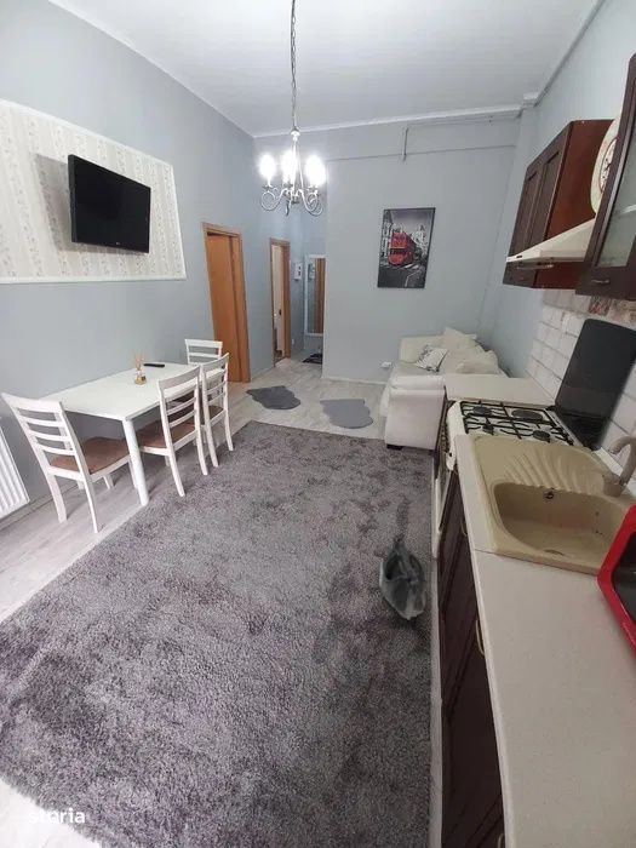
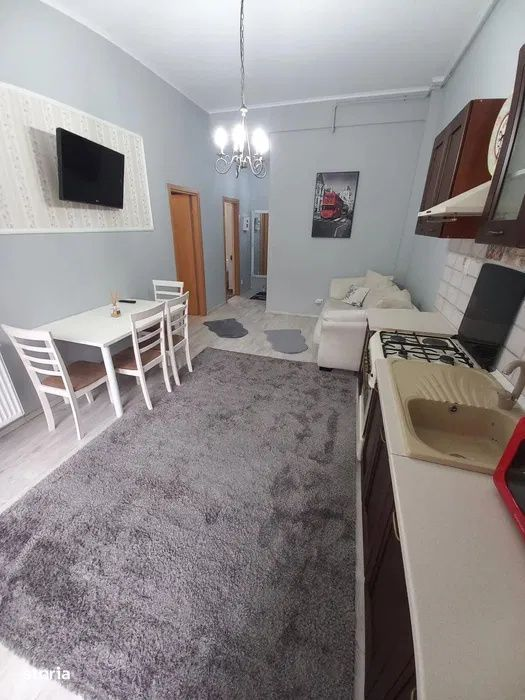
- saddlebag (403, 573)
